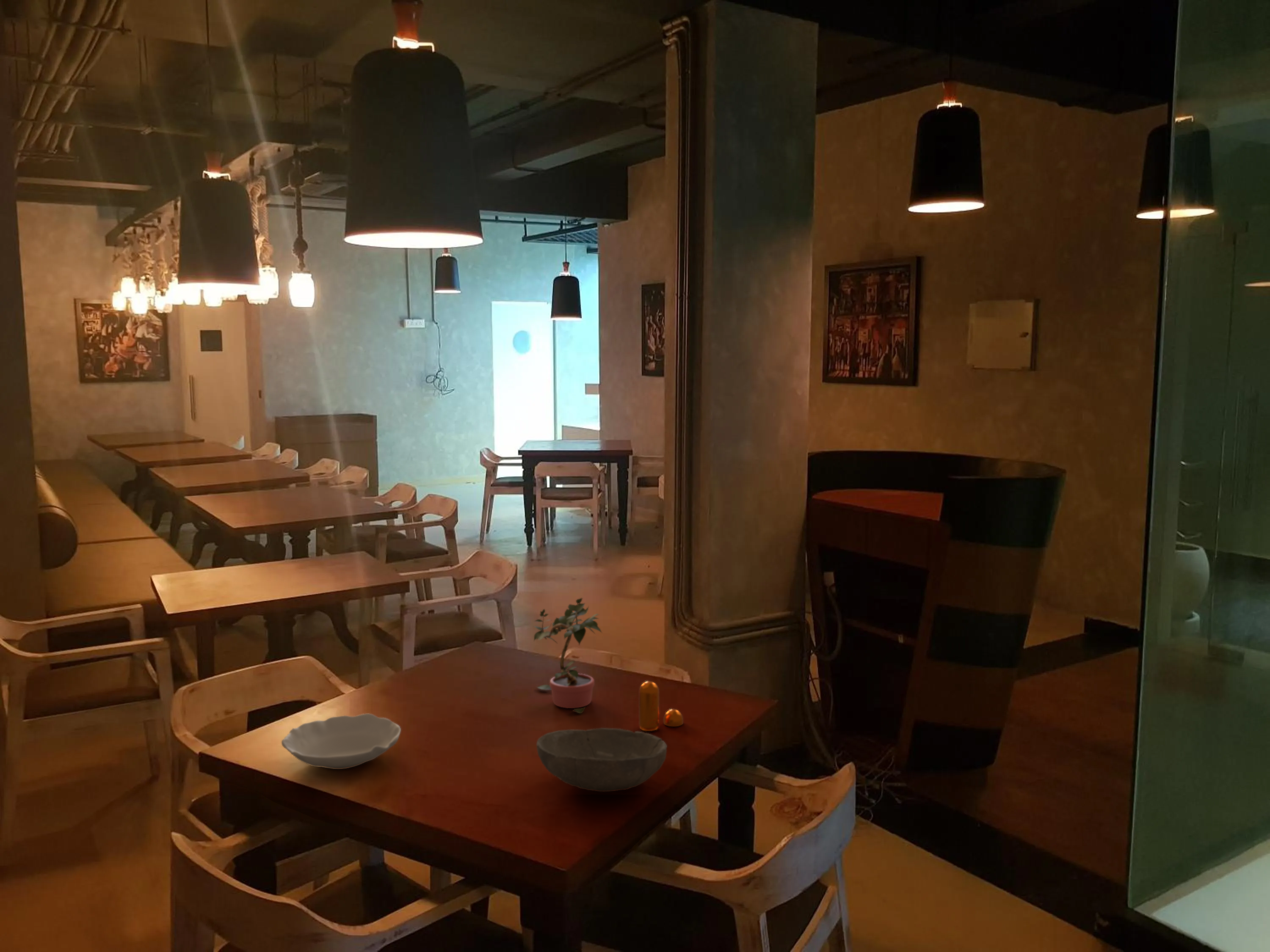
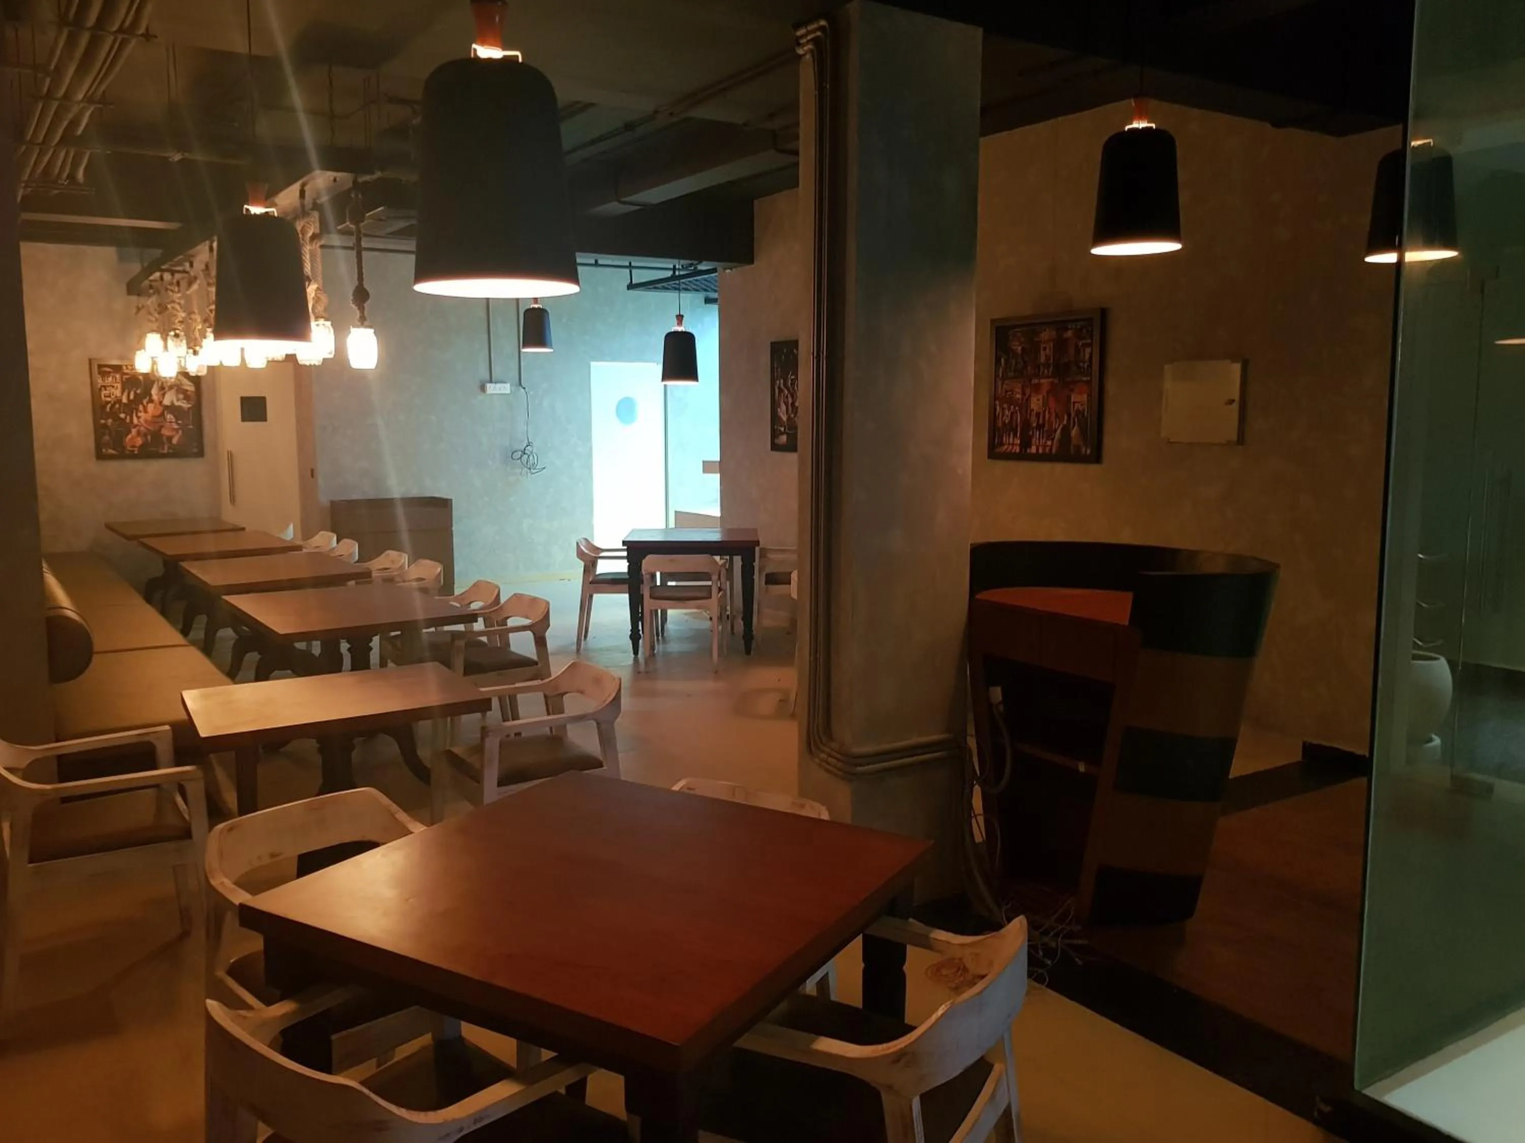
- bowl (602, 758)
- bowl (344, 746)
- potted plant (566, 647)
- pepper shaker (659, 702)
